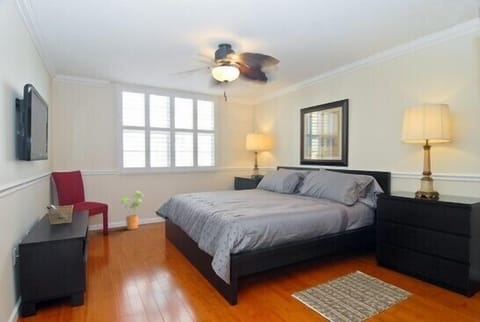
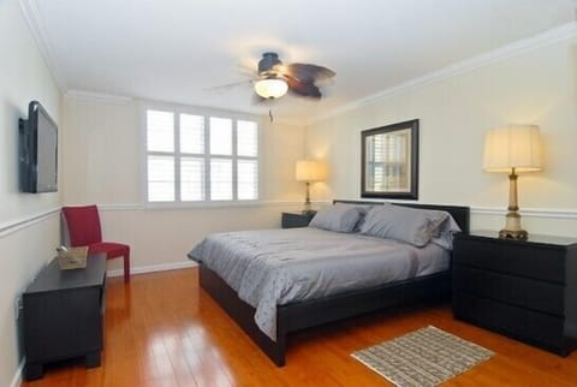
- house plant (133, 210)
